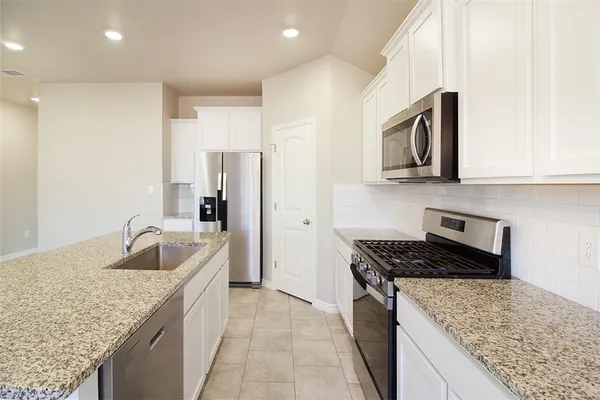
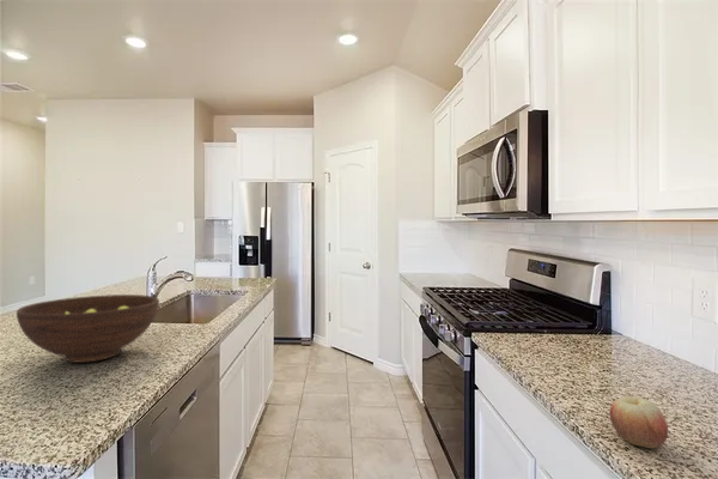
+ apple (637, 420)
+ fruit bowl (93, 329)
